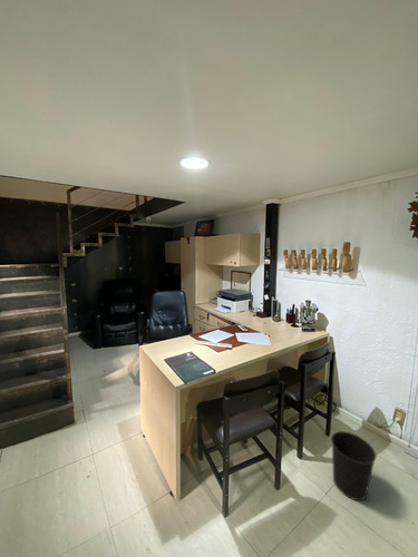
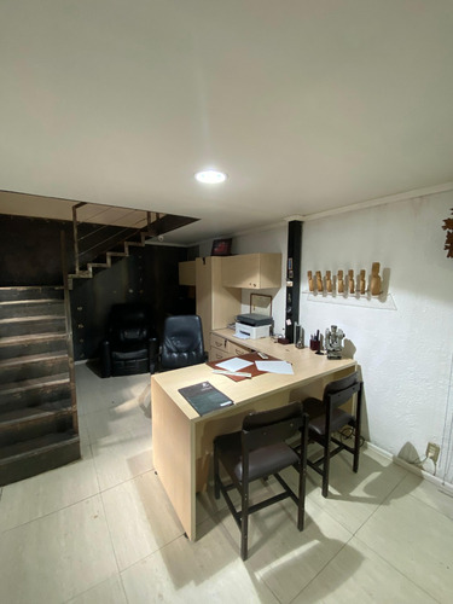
- wastebasket (350, 466)
